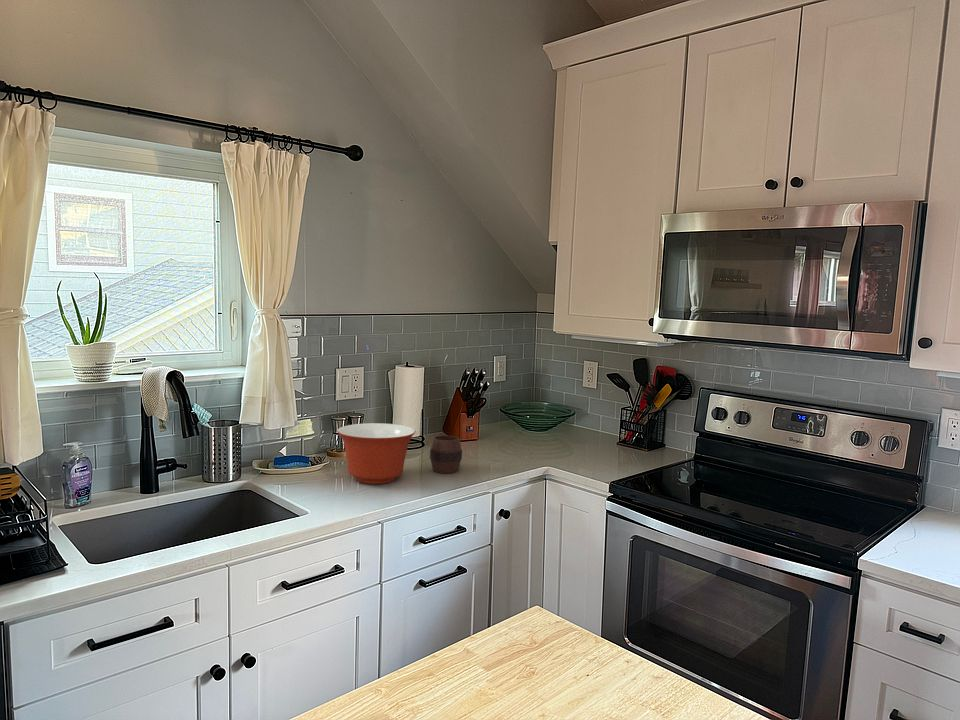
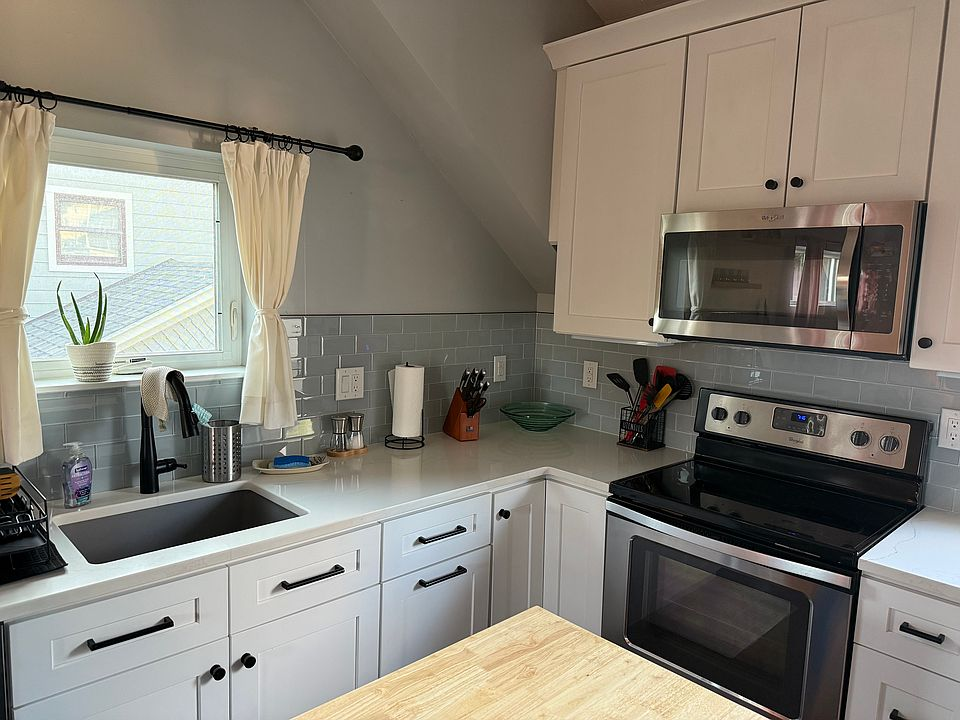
- mixing bowl (376, 454)
- cup (446, 453)
